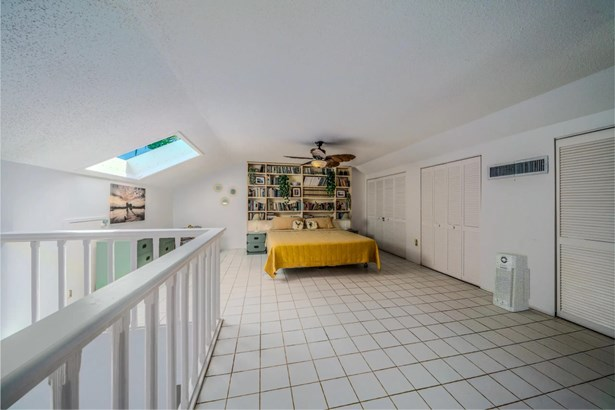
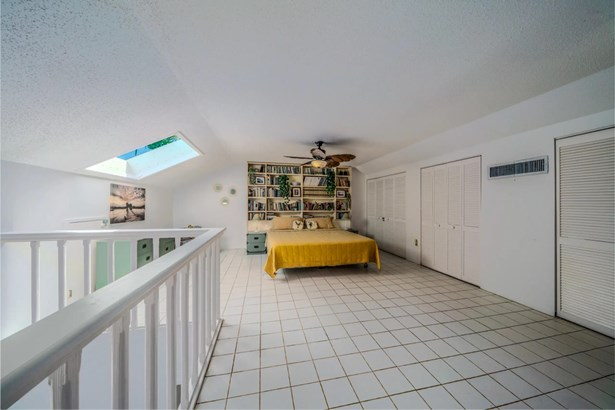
- air purifier (512, 280)
